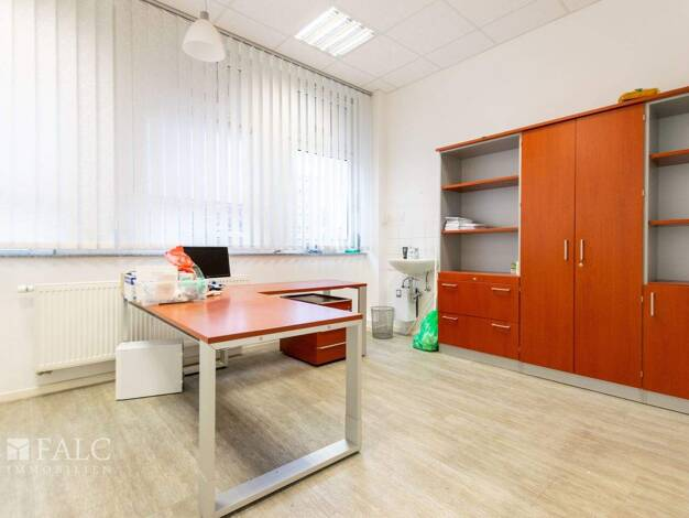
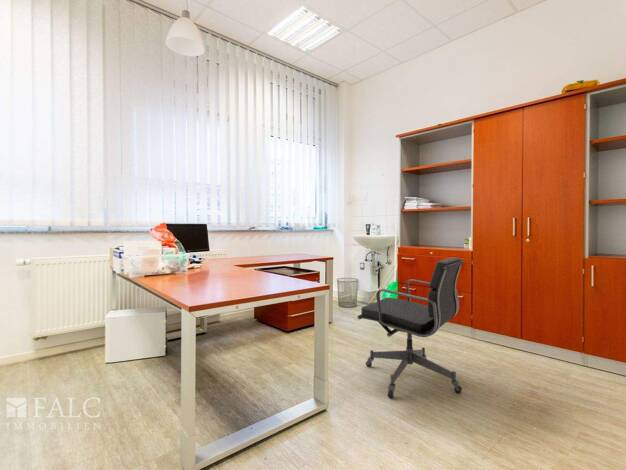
+ office chair (409, 317)
